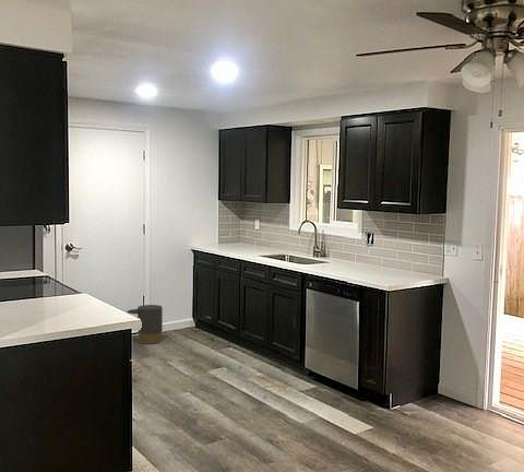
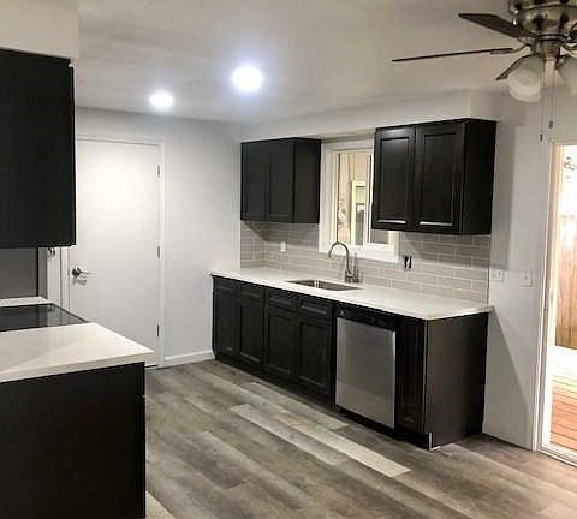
- trash can (144, 323)
